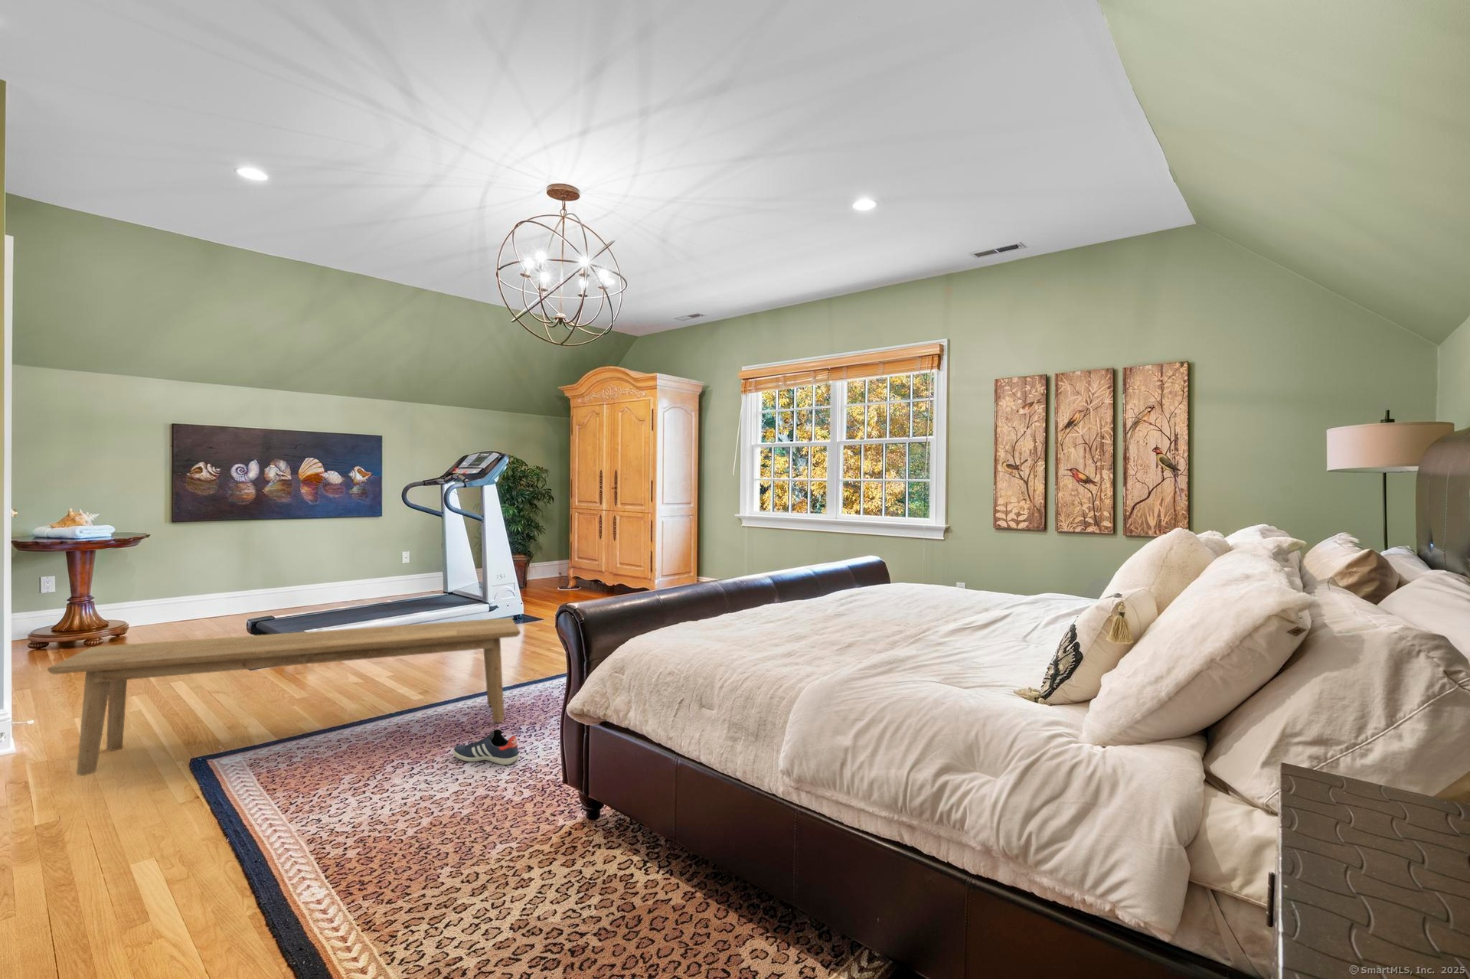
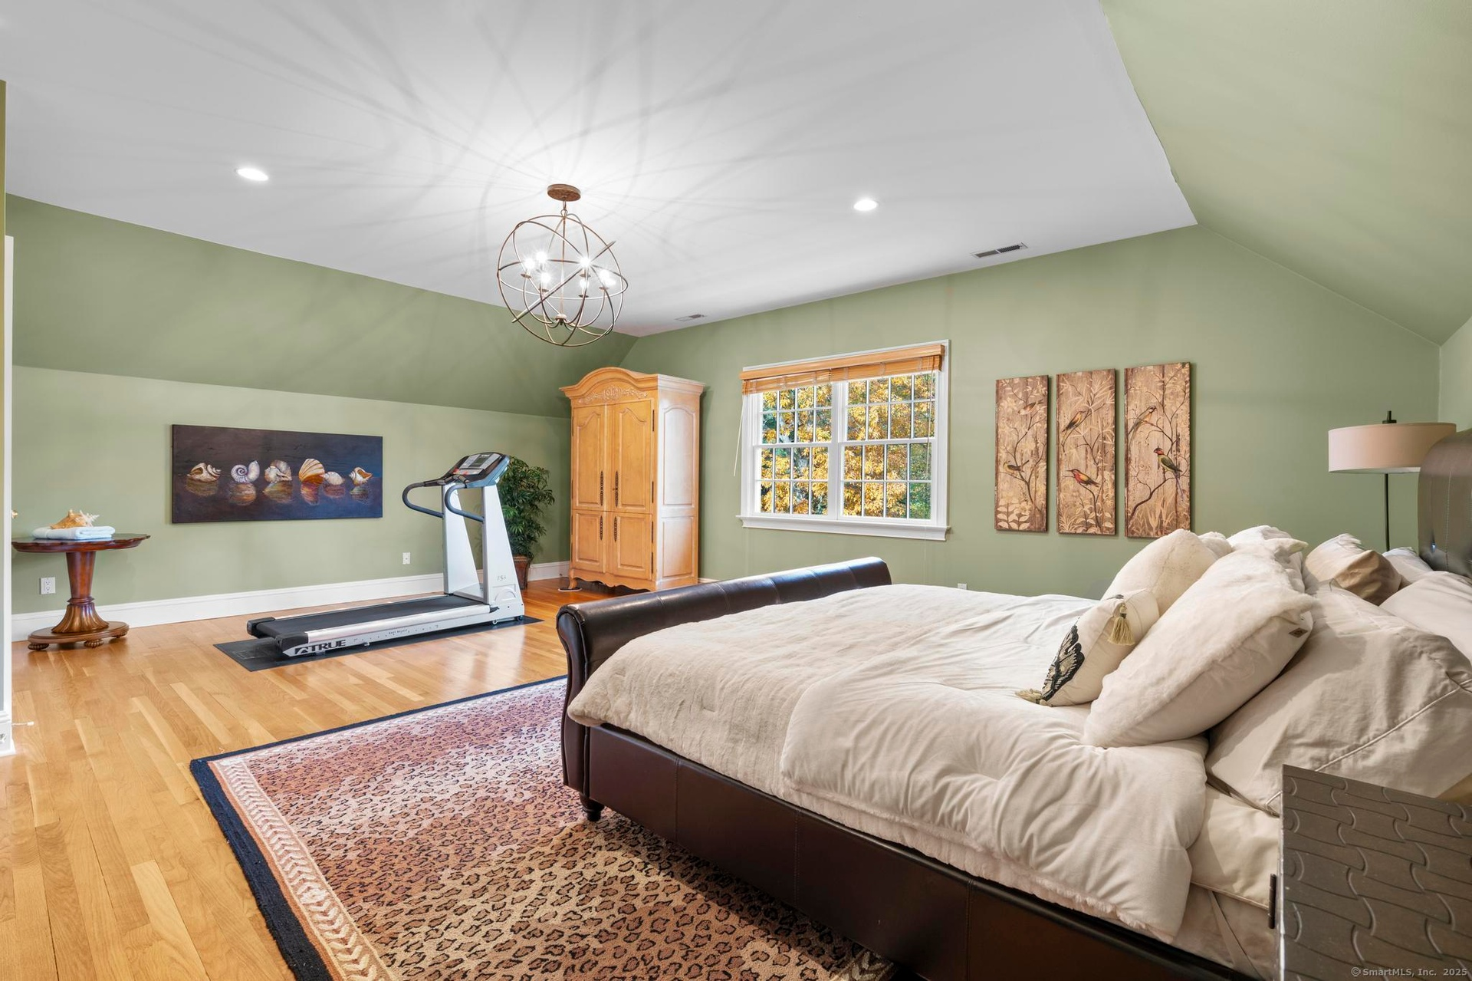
- sneaker (486, 744)
- bench (316, 663)
